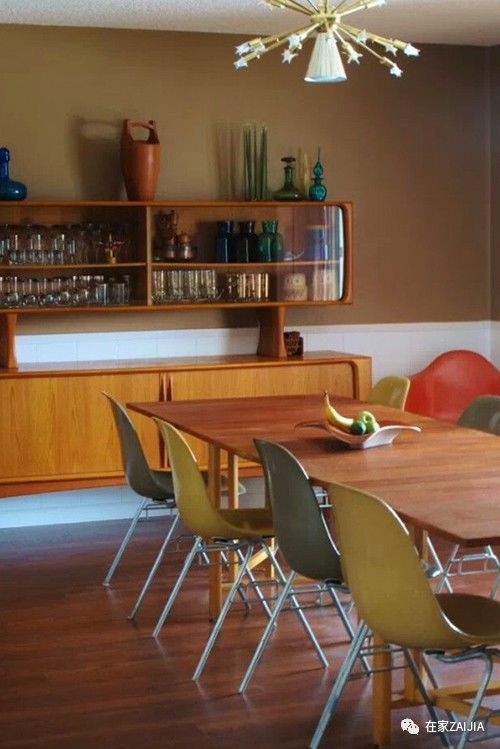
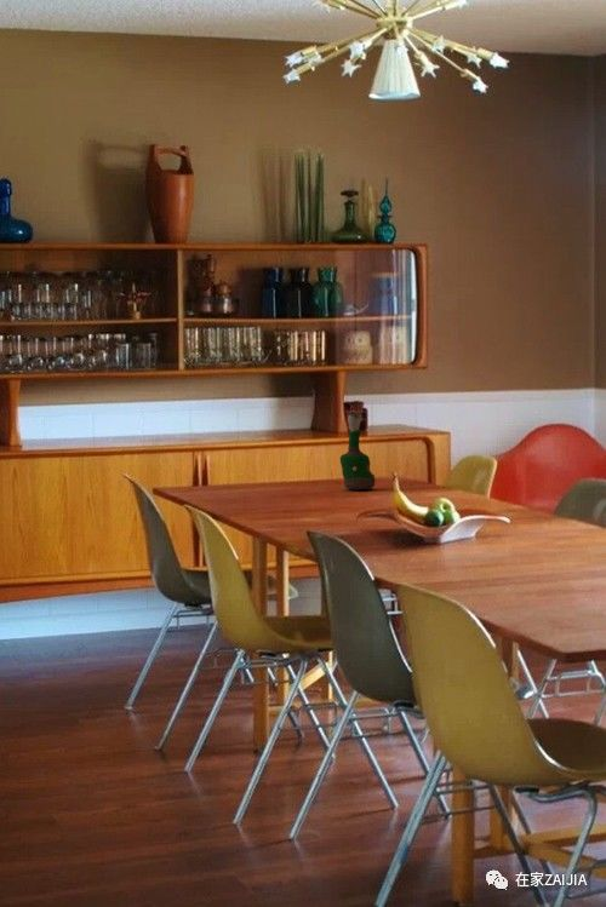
+ grog bottle (356, 450)
